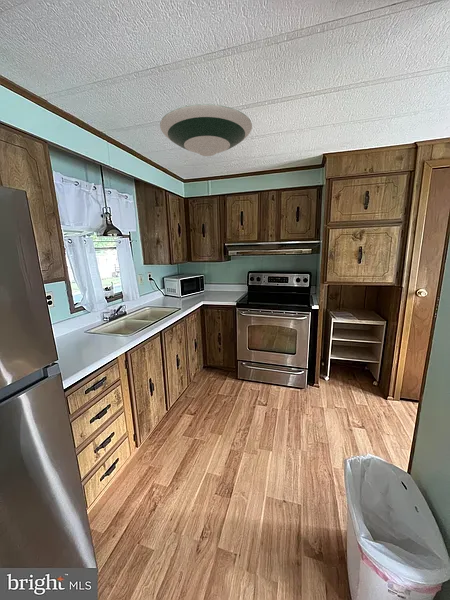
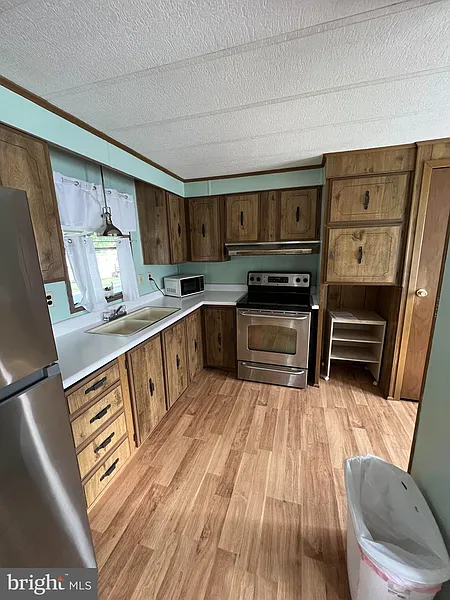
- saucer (207, 141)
